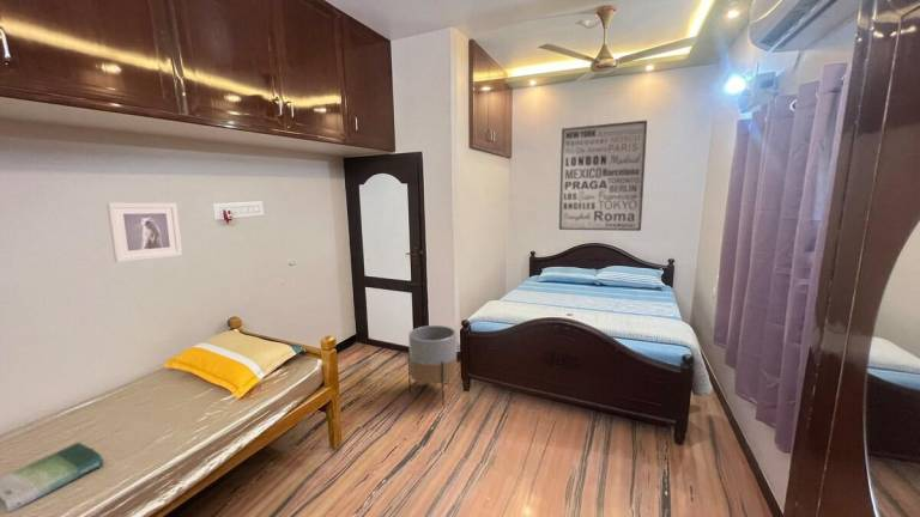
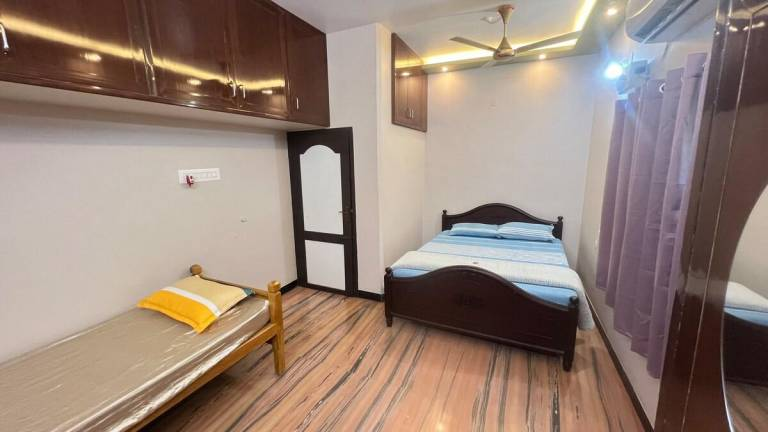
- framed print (146, 231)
- planter (431, 363)
- book (47, 473)
- wall art (600, 178)
